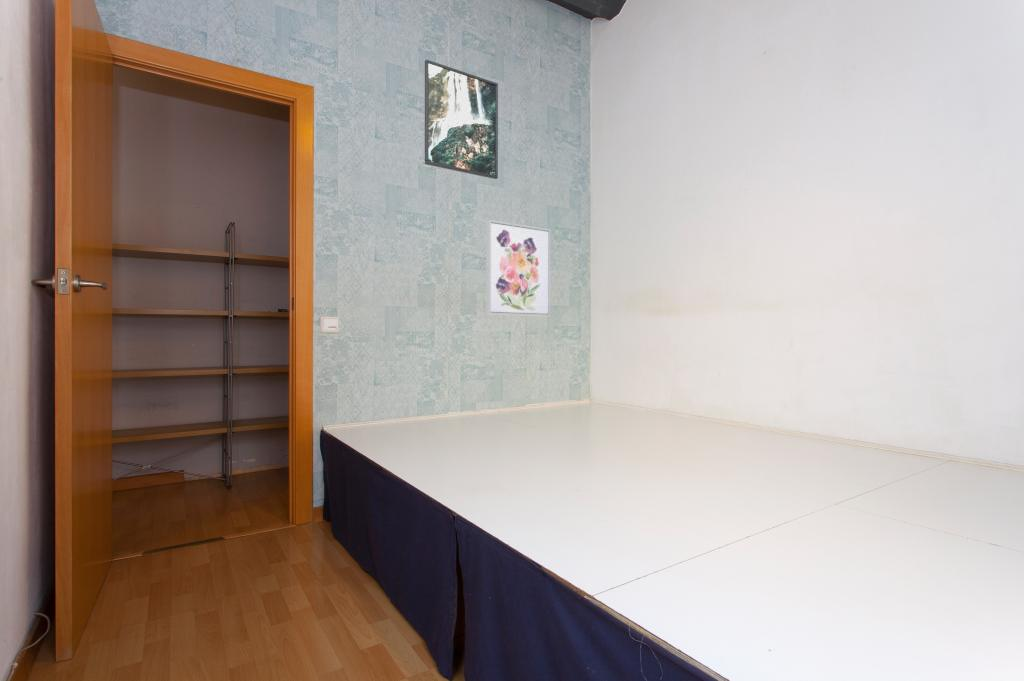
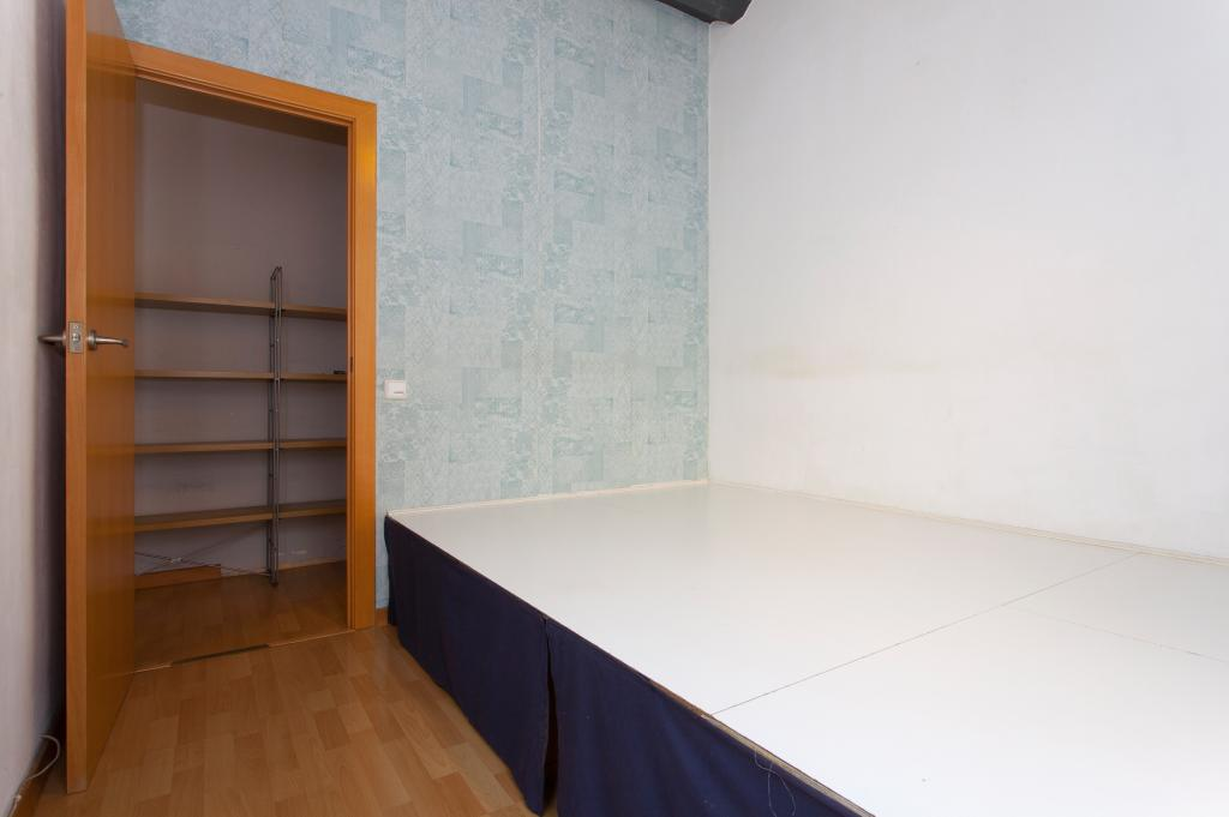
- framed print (462, 122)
- wall art (519, 270)
